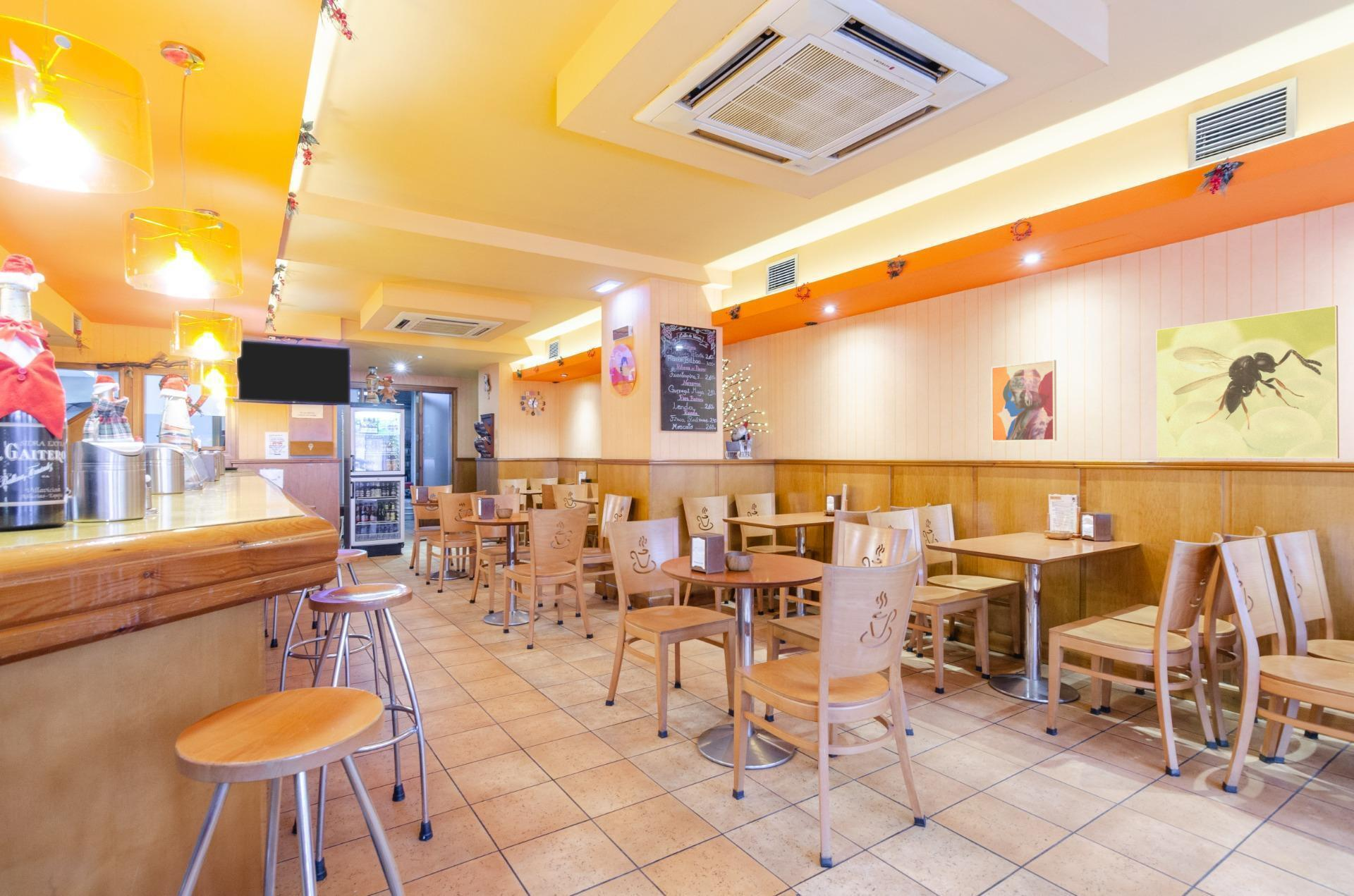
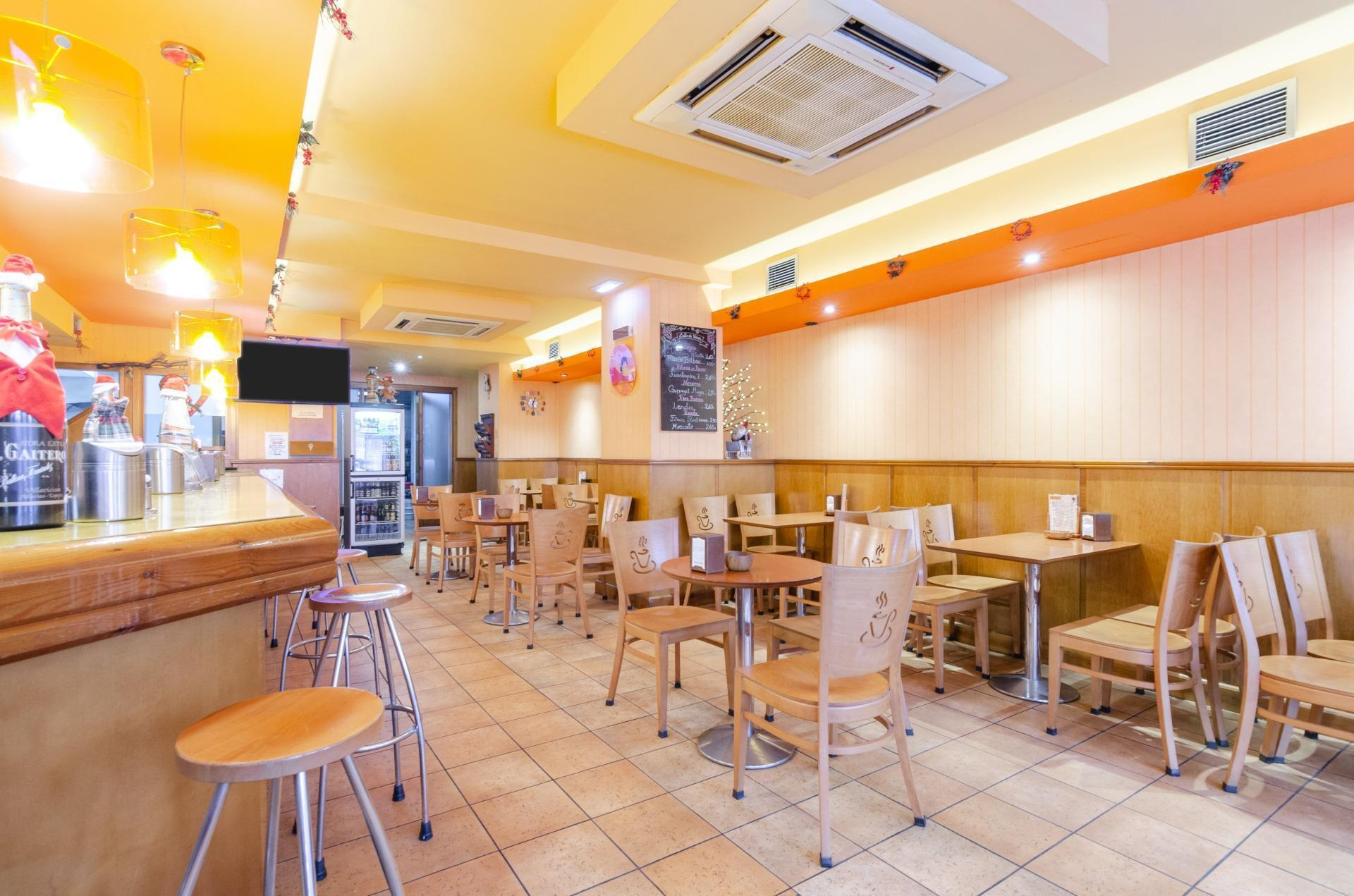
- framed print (1239, 388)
- wall art (1023, 402)
